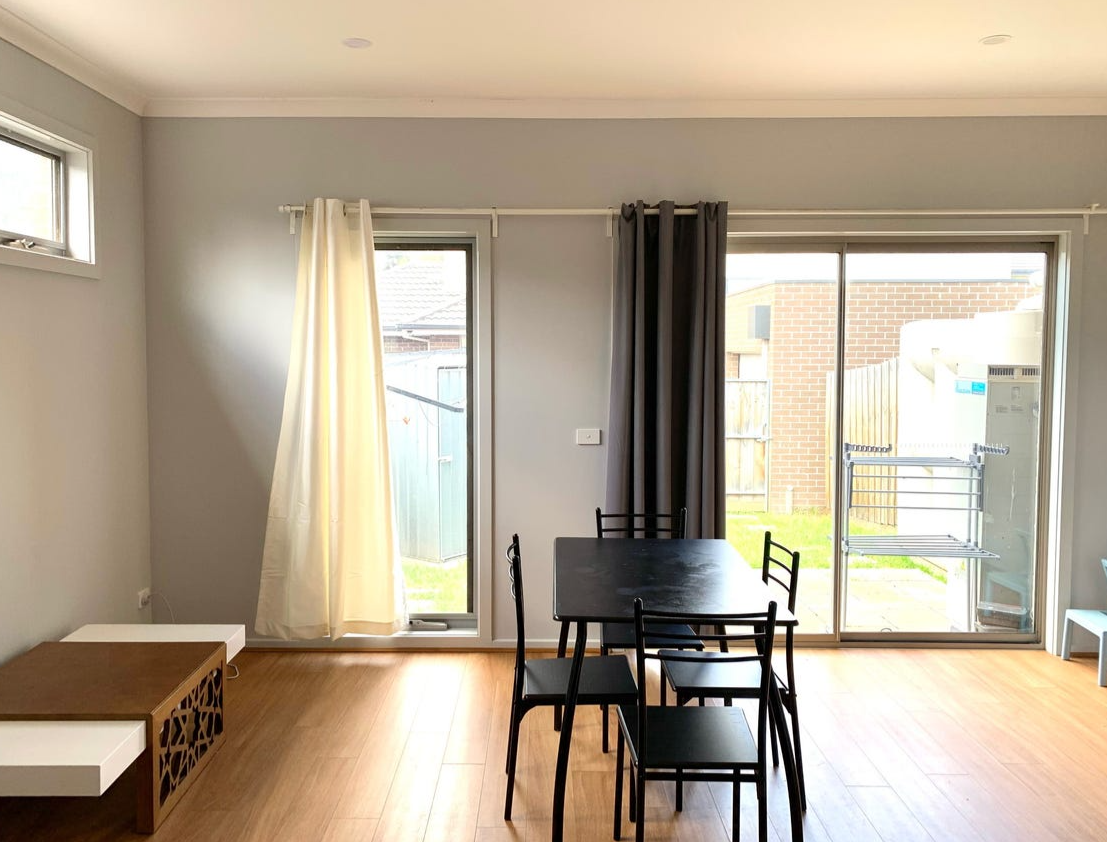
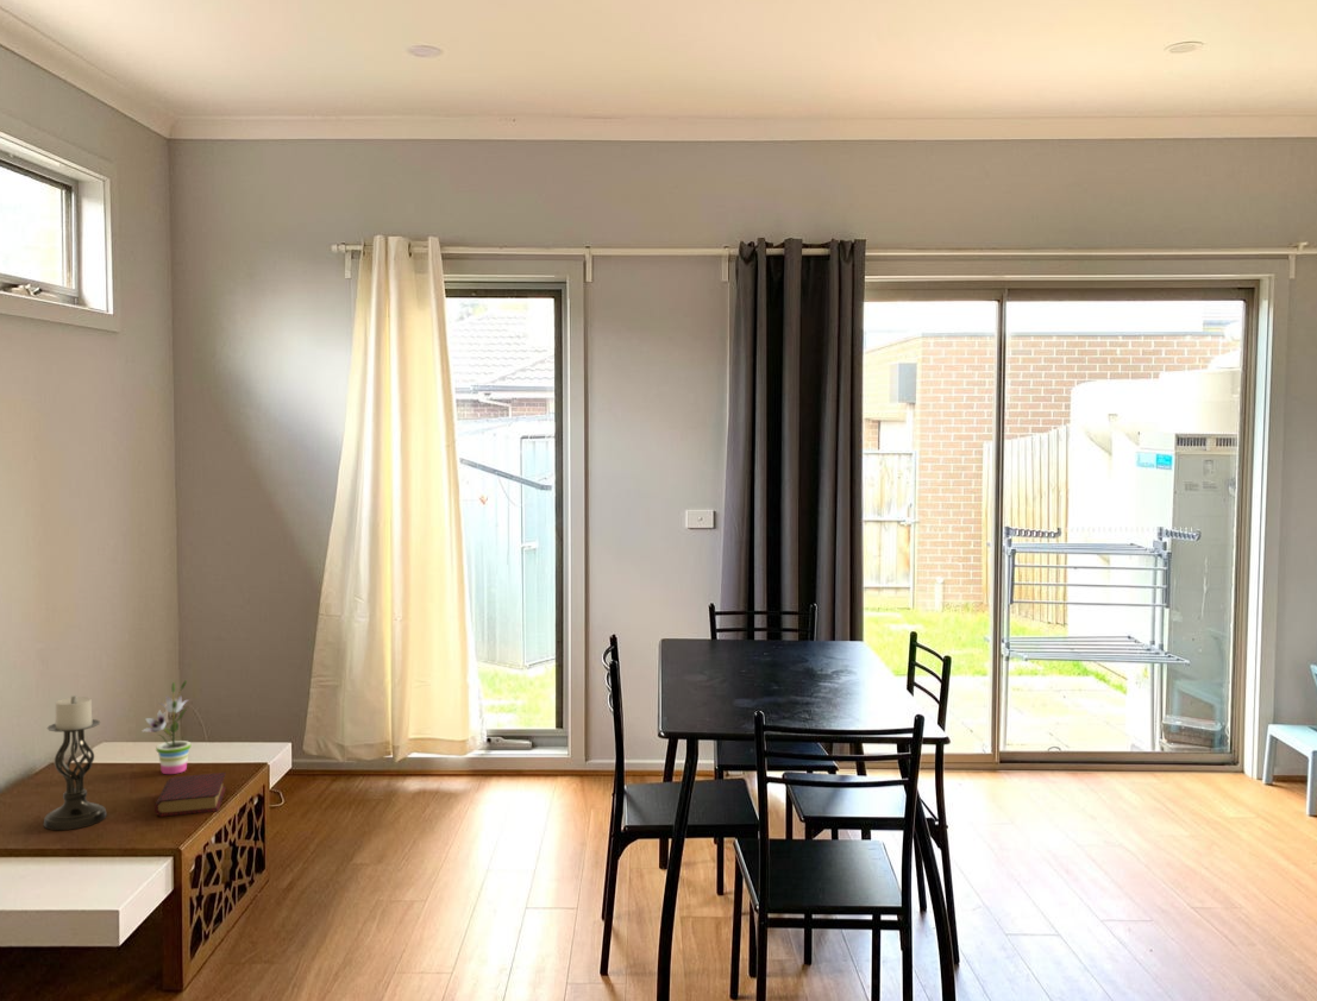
+ book (192, 793)
+ potted plant (165, 723)
+ candle holder (74, 757)
